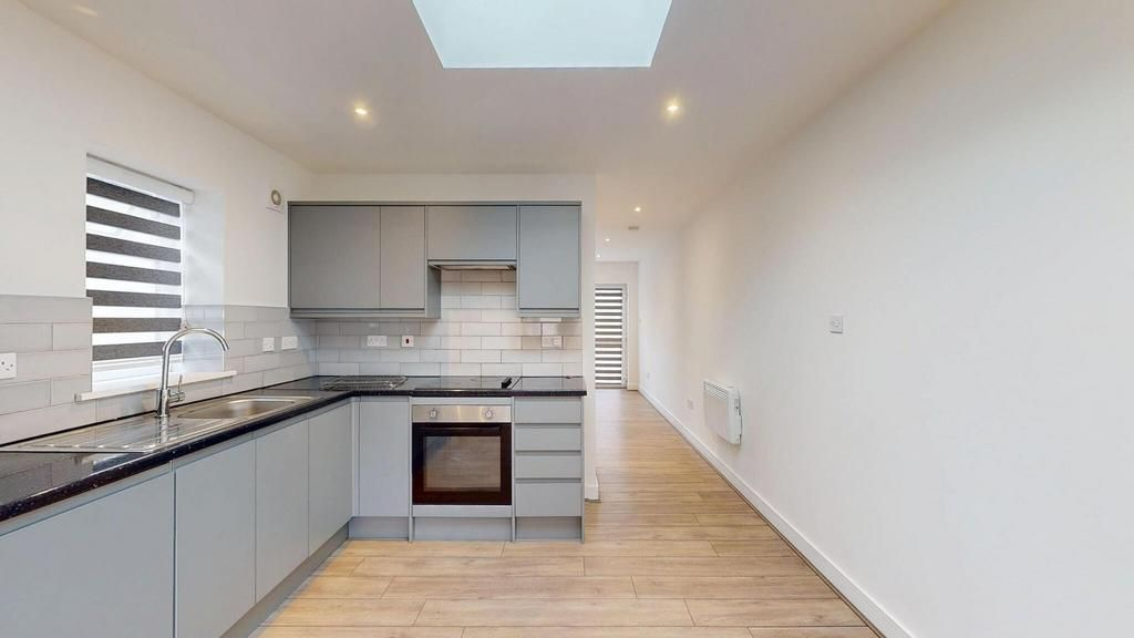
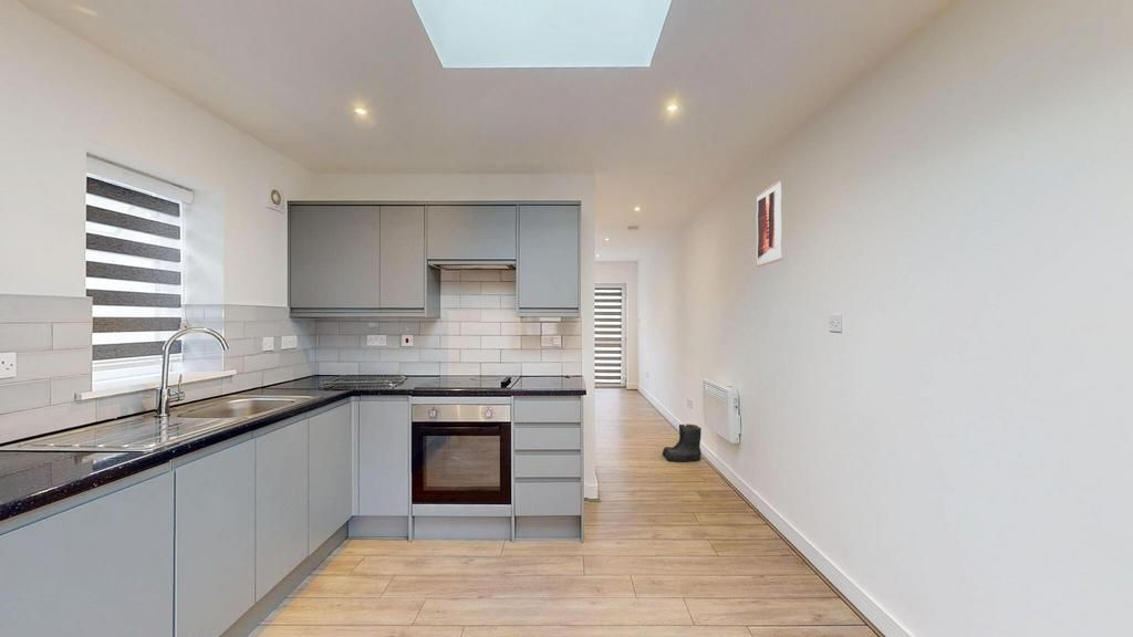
+ boots (680, 441)
+ wall art (768, 226)
